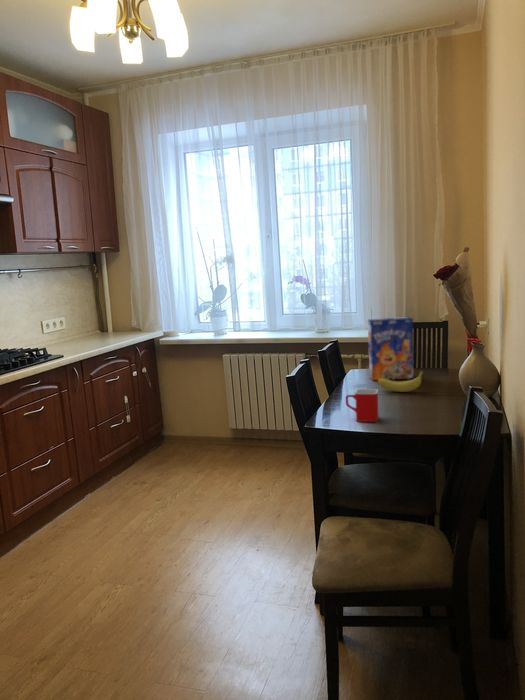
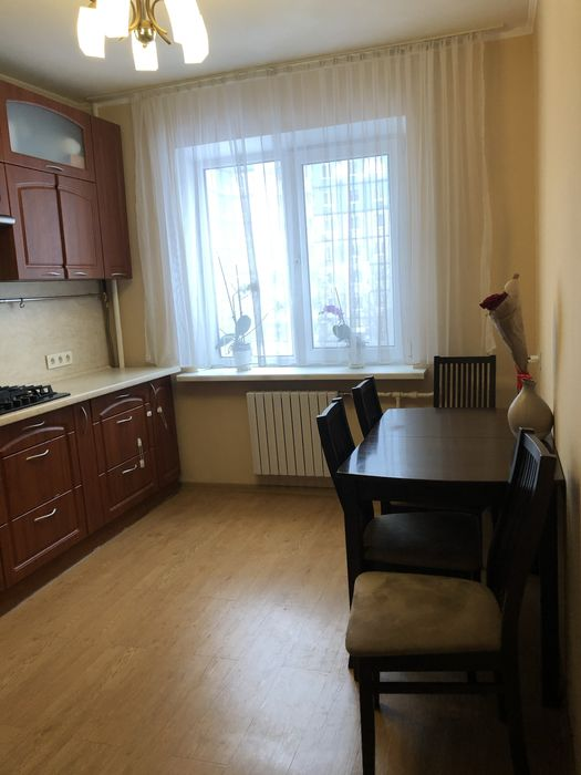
- cereal box (390, 348)
- mug (361, 405)
- fruit (400, 382)
